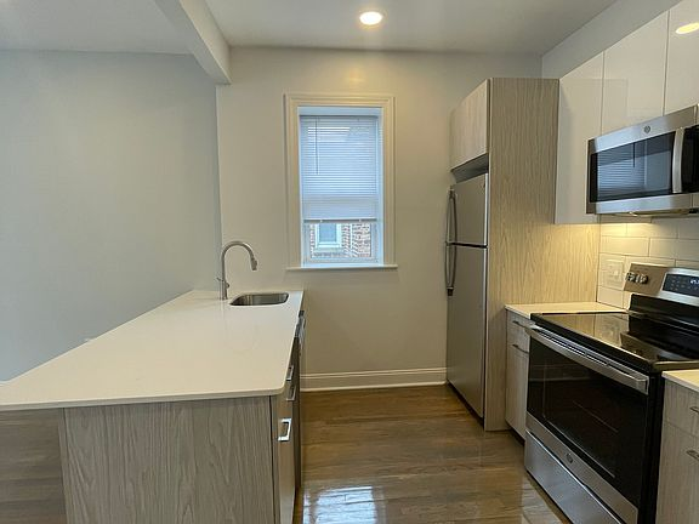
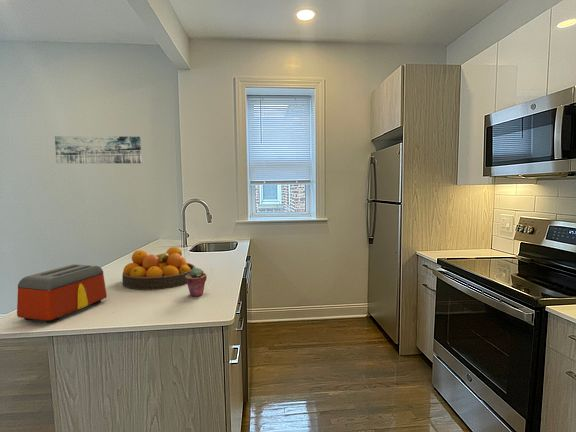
+ toaster (66, 290)
+ potted succulent (196, 280)
+ wall art (99, 149)
+ fruit bowl (159, 264)
